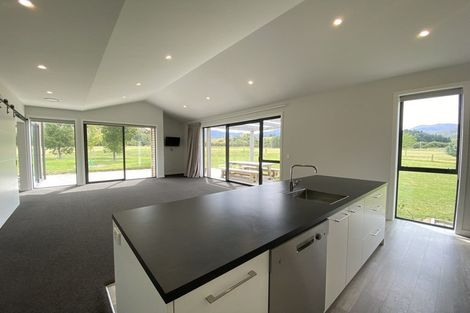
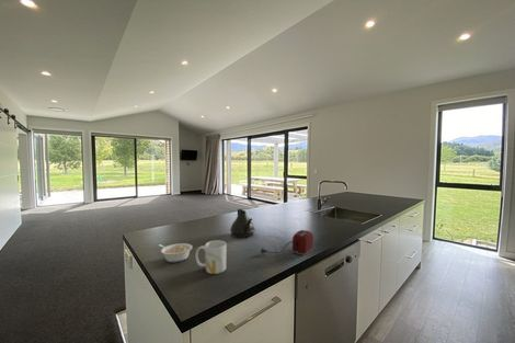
+ teapot (243, 224)
+ toaster (290, 241)
+ legume (175, 252)
+ mug (211, 256)
